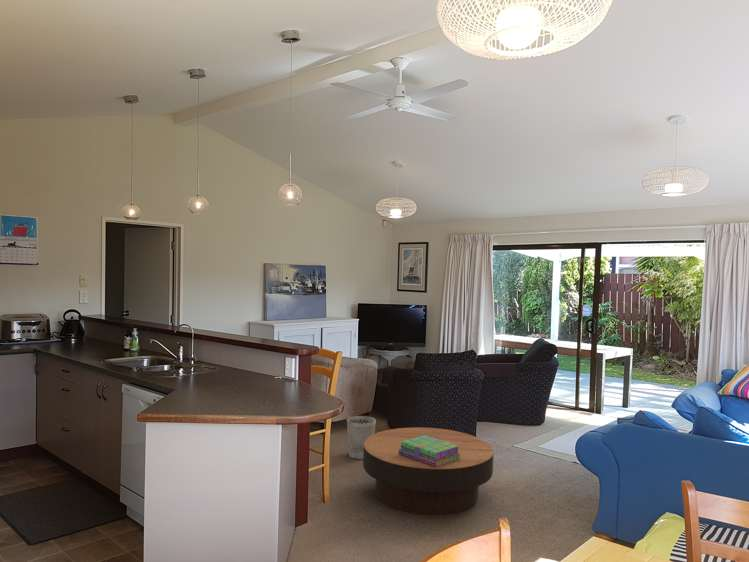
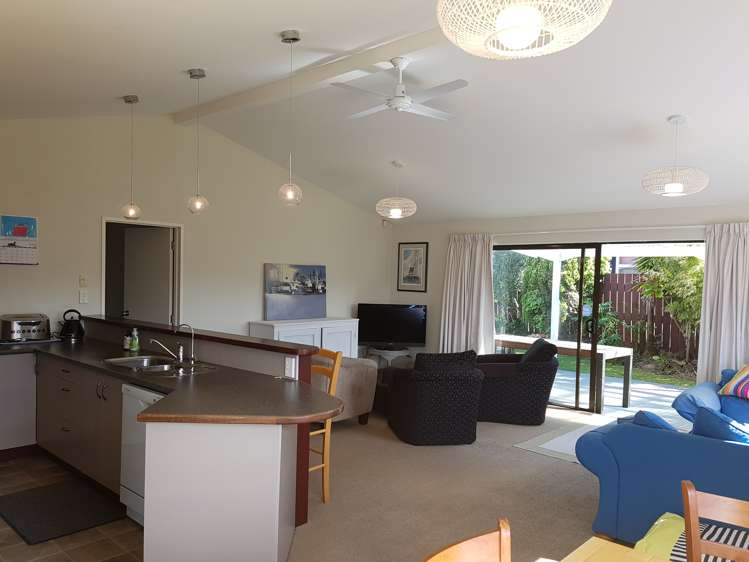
- wastebasket (360, 437)
- coffee table (427, 469)
- stack of books (429, 449)
